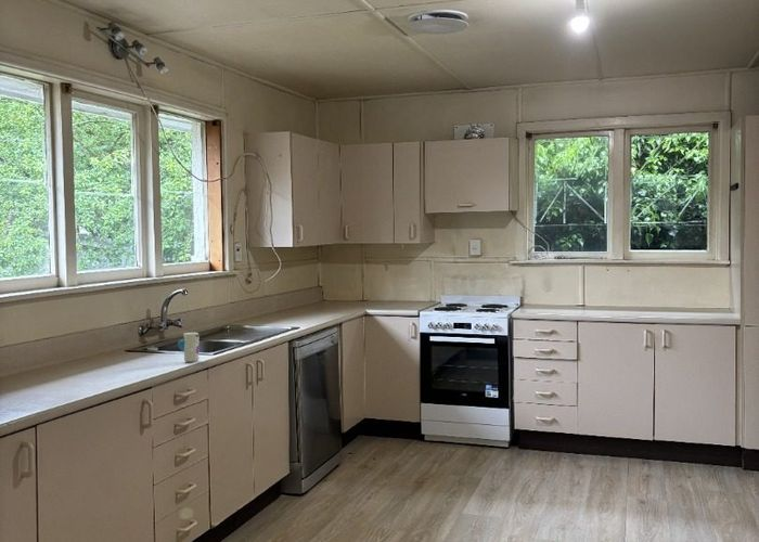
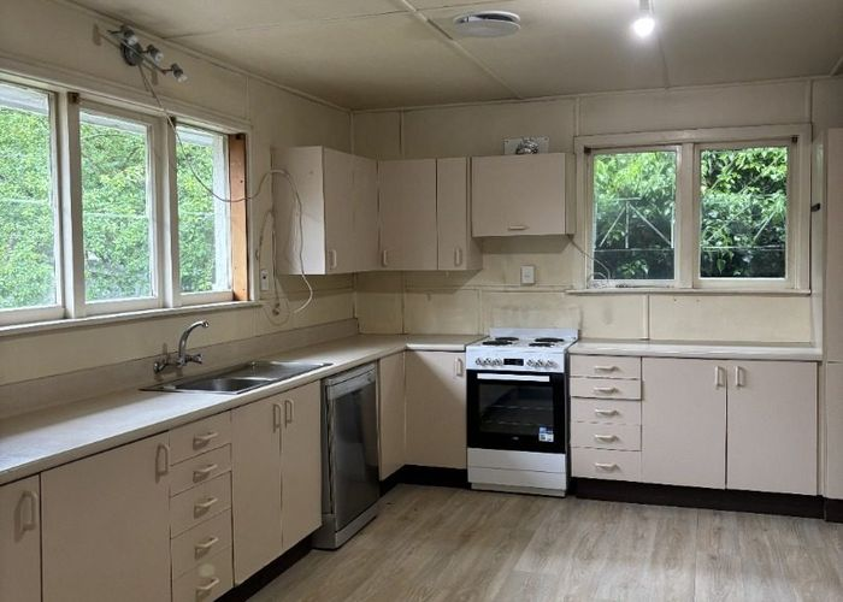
- toy (189, 347)
